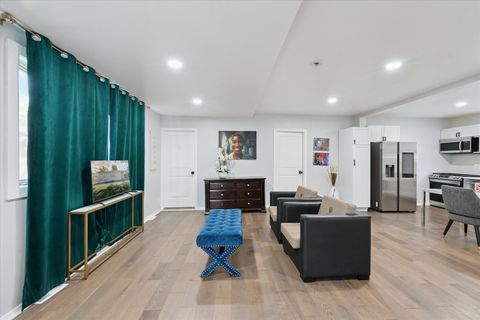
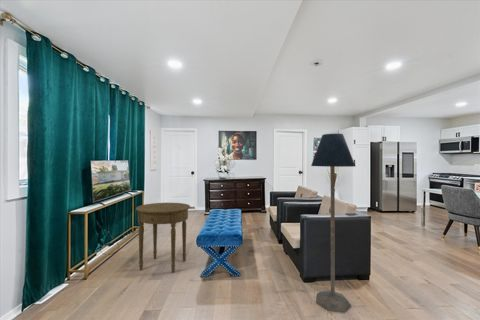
+ side table (156, 235)
+ floor lamp (332, 217)
